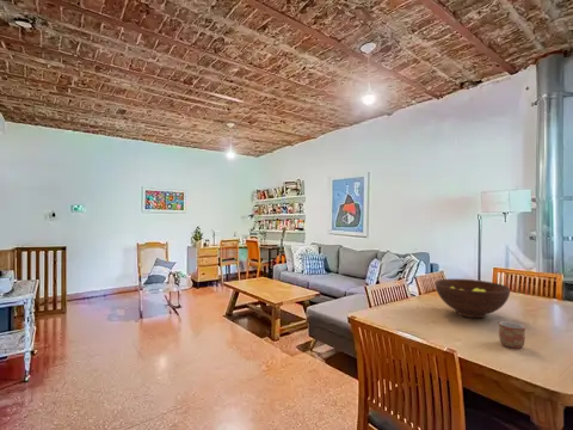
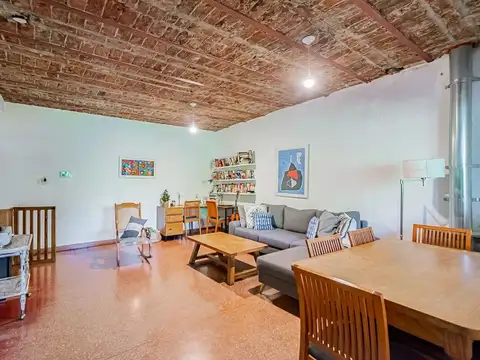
- mug (511, 333)
- fruit bowl (470, 300)
